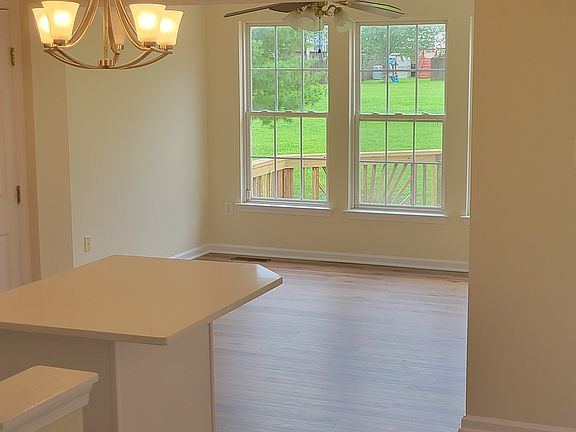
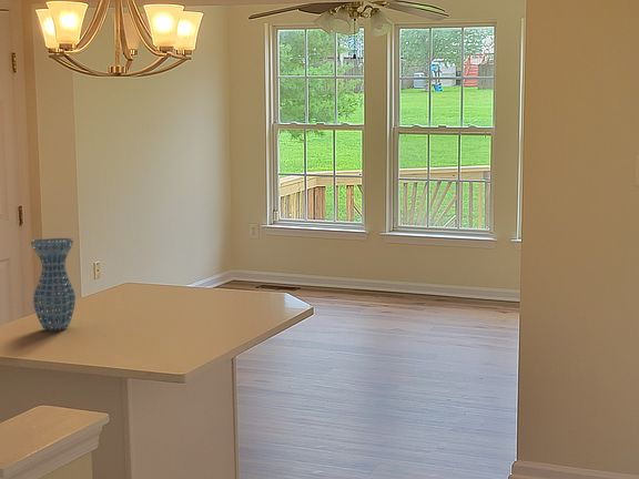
+ vase (55, 284)
